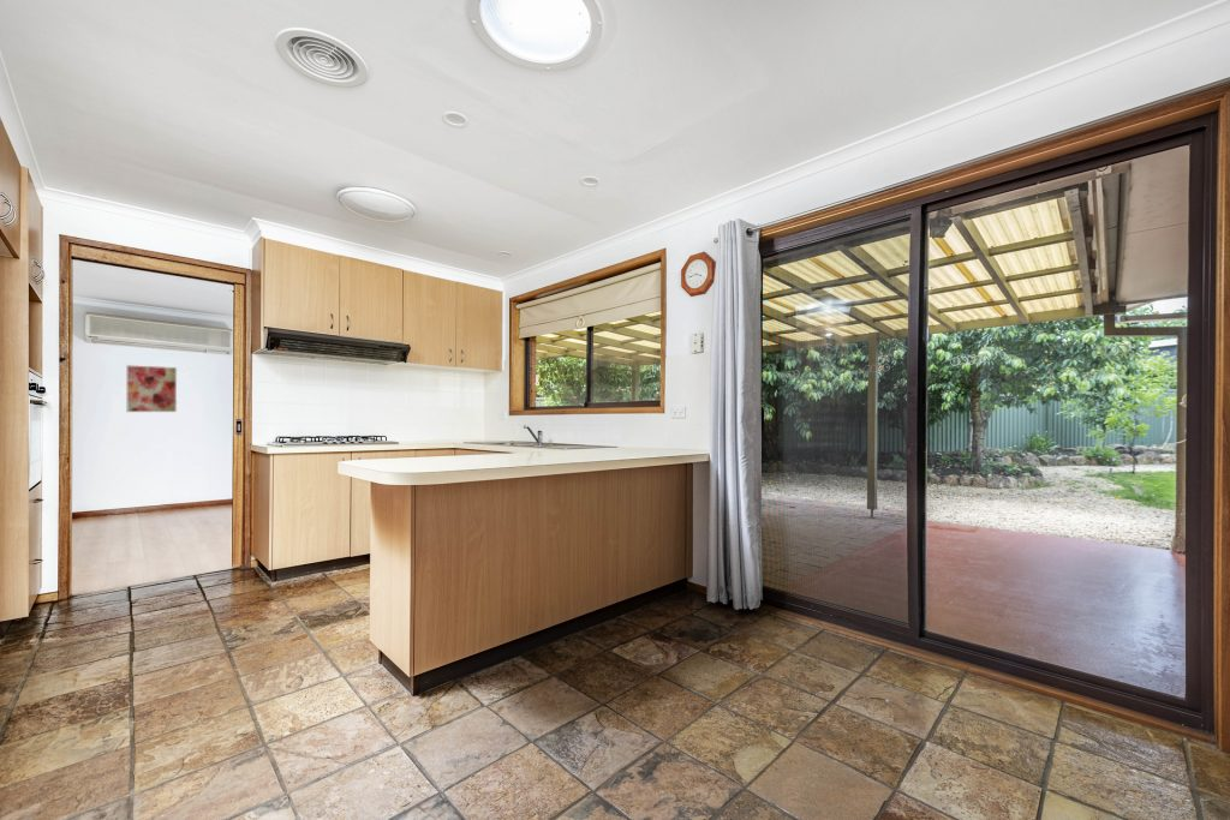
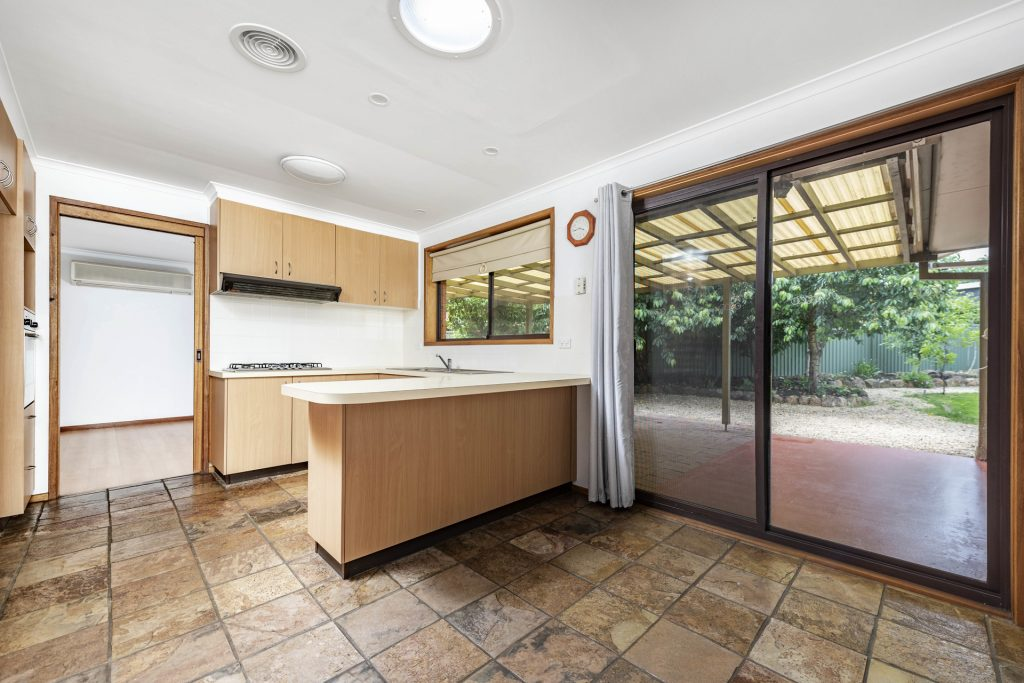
- wall art (151, 389)
